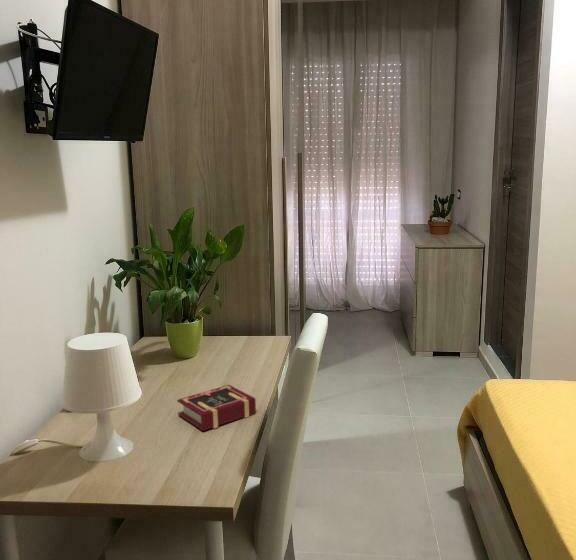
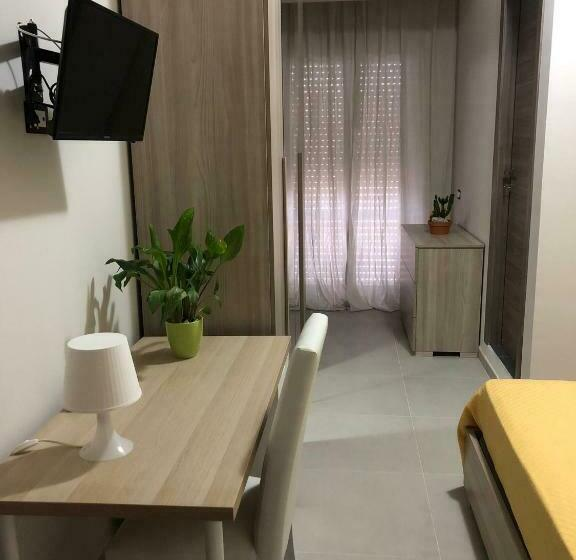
- book (217, 405)
